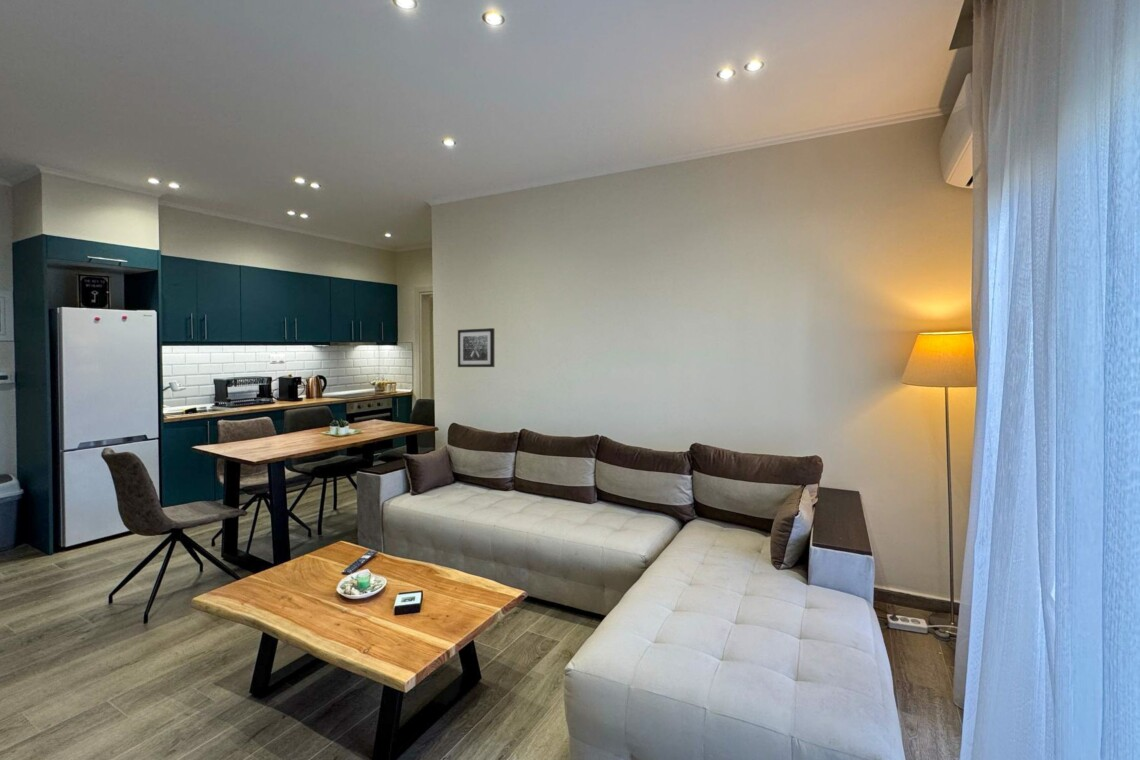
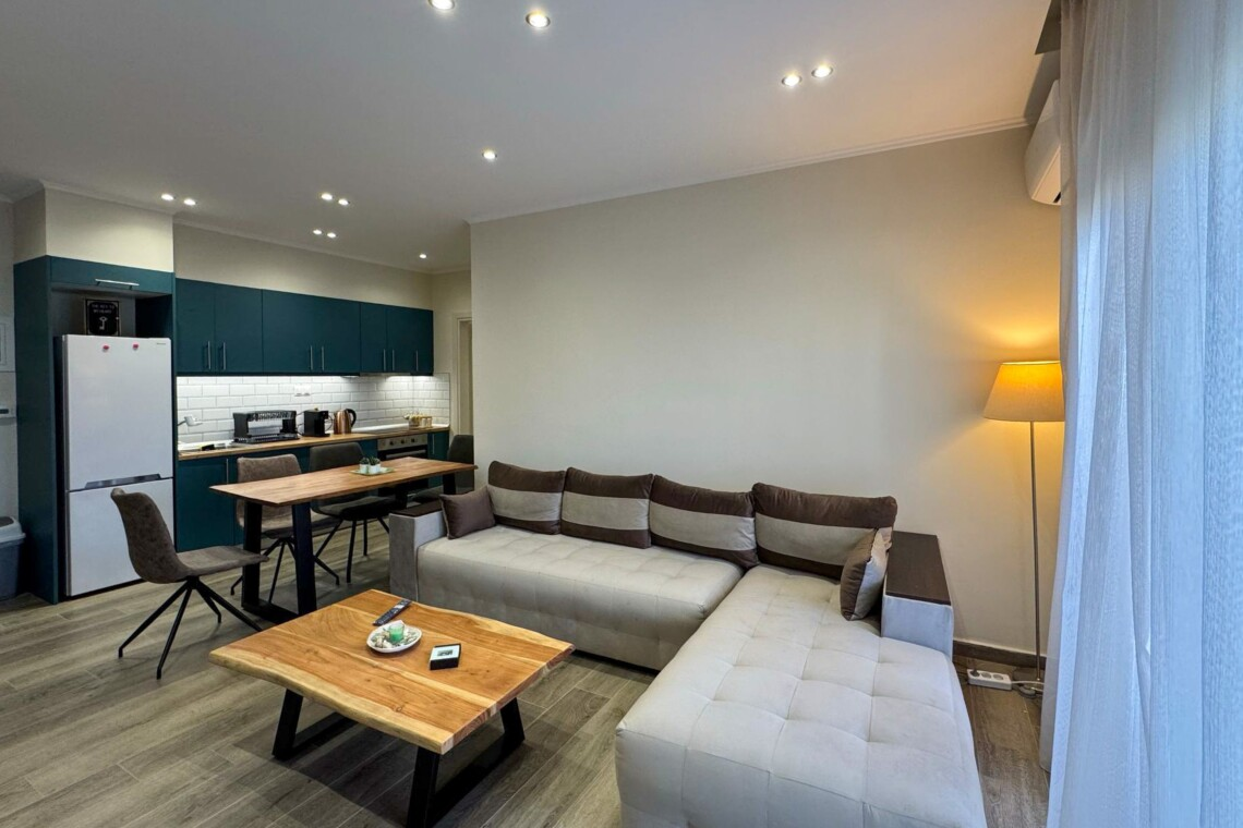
- wall art (475, 348)
